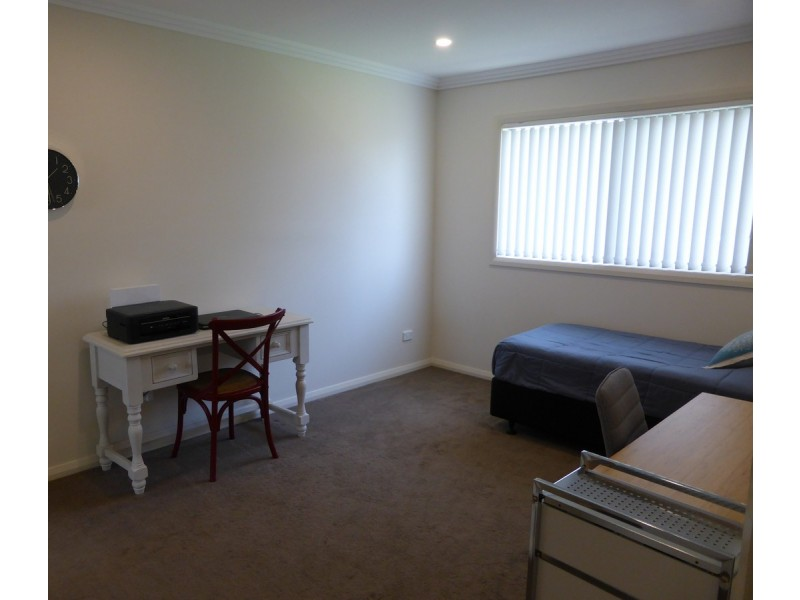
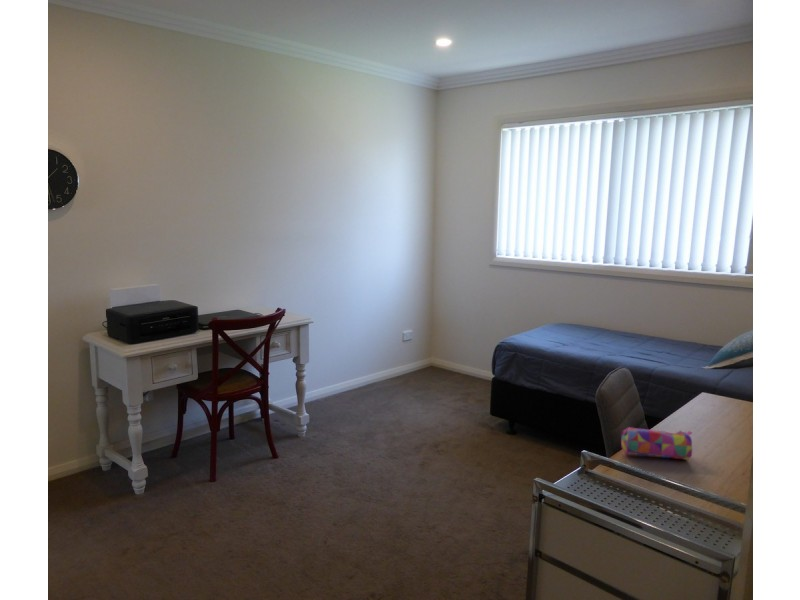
+ pencil case (656, 442)
